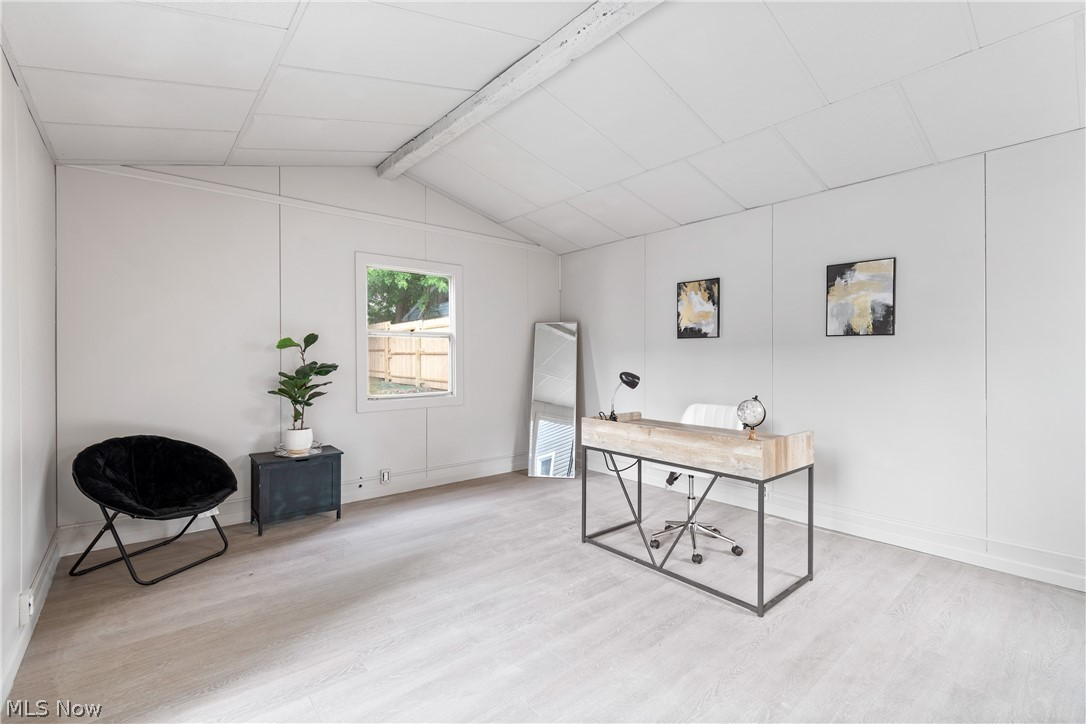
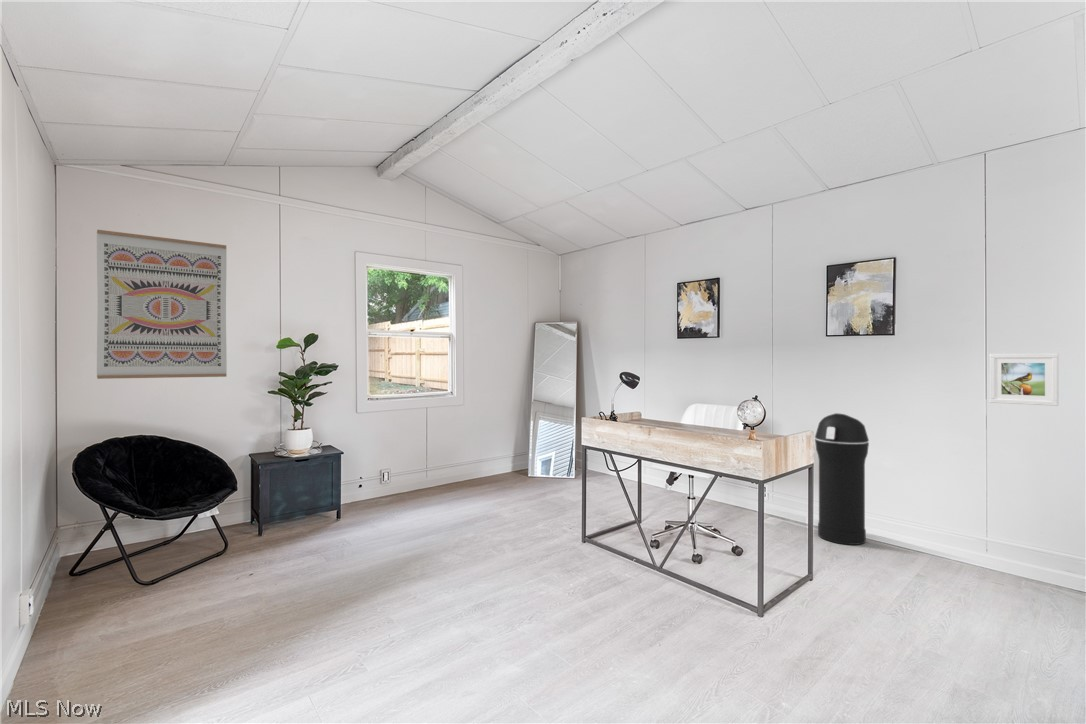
+ trash can (840, 475)
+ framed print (1022, 378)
+ wall art (165, 307)
